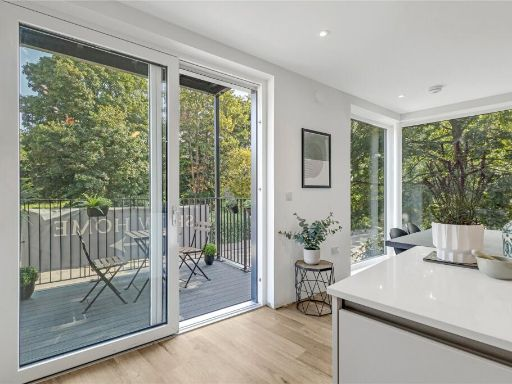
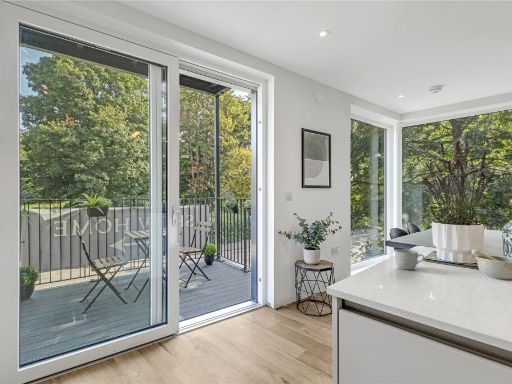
+ mug (409, 259)
